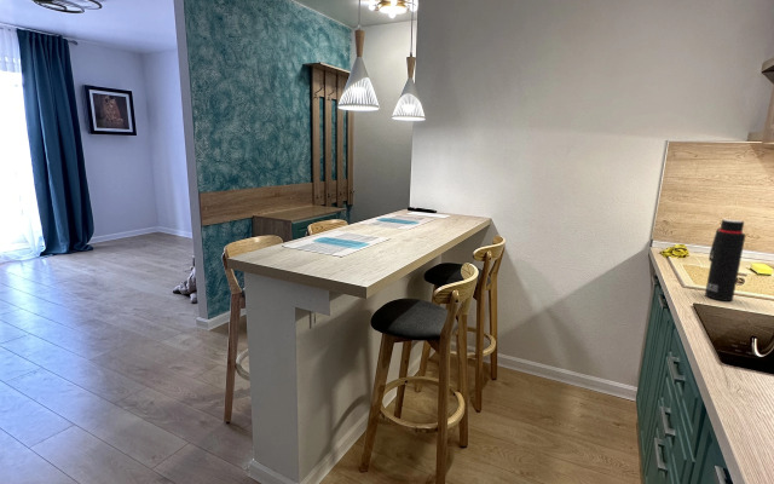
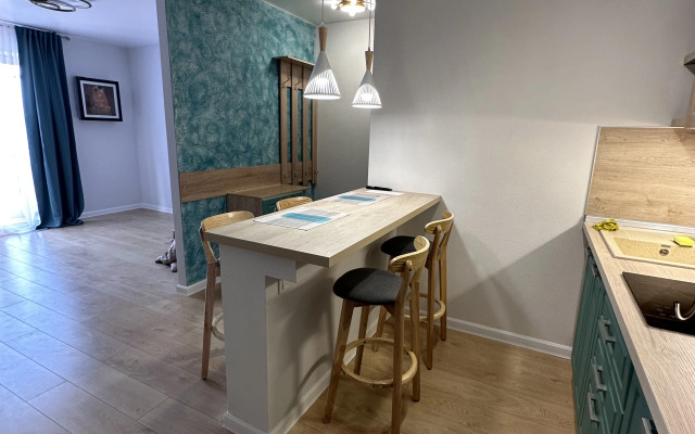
- water bottle (723, 259)
